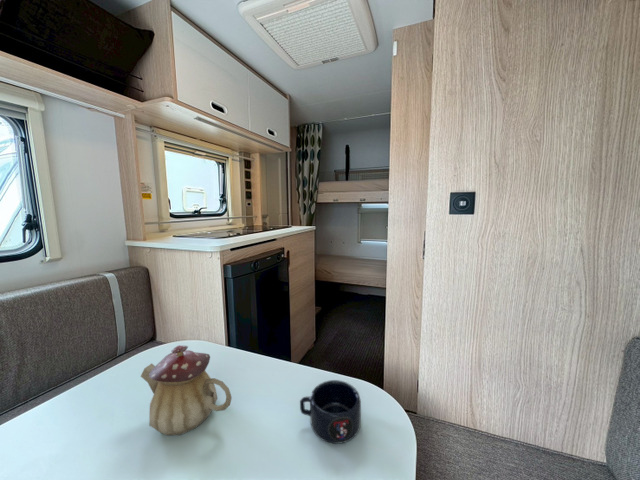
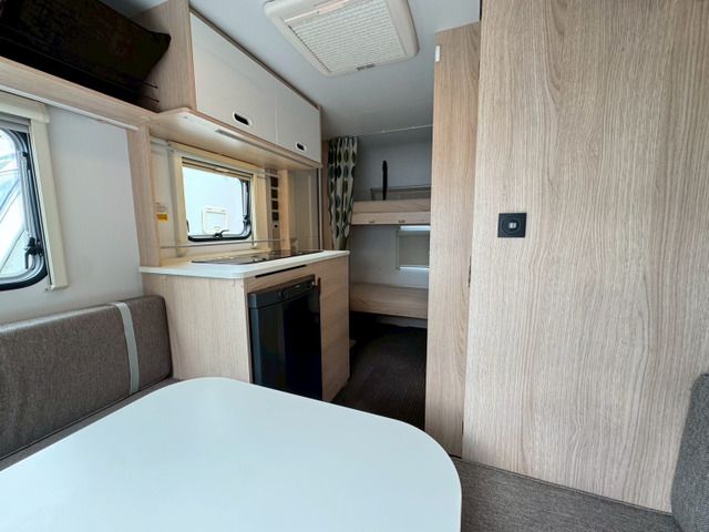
- mug (330, 409)
- teapot (186, 381)
